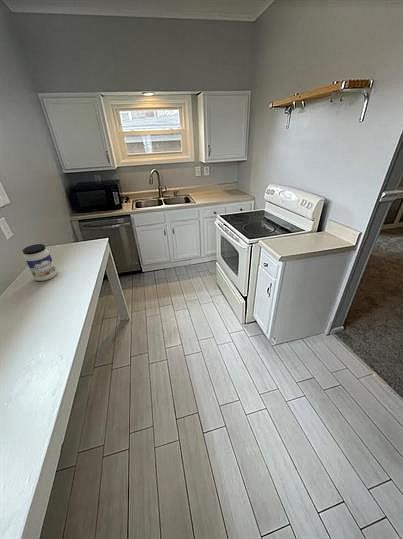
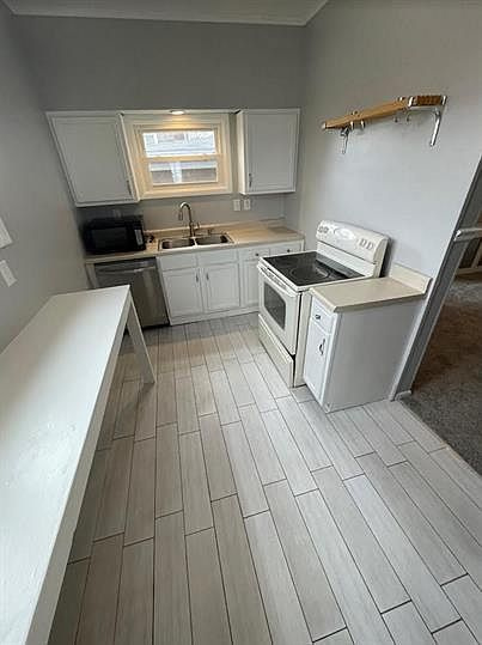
- jar (40, 262)
